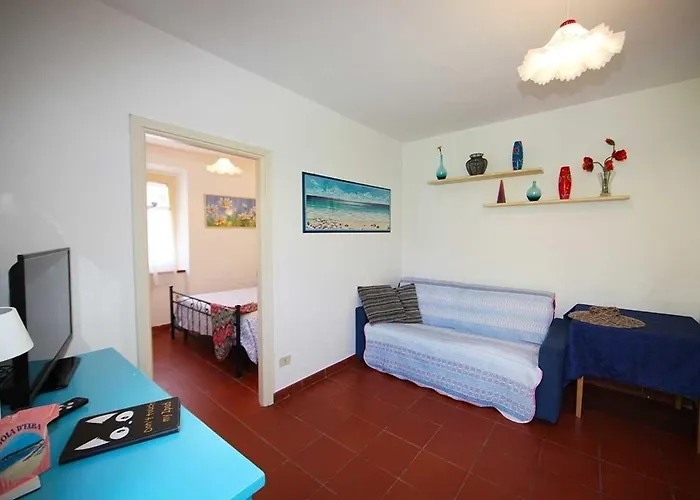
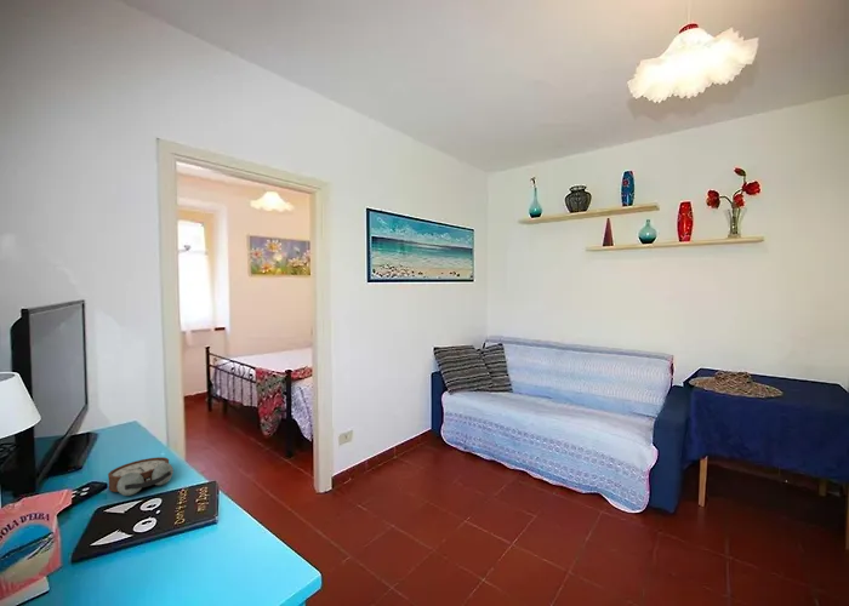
+ alarm clock (142, 474)
